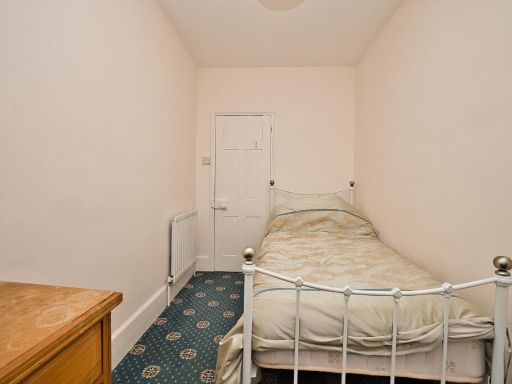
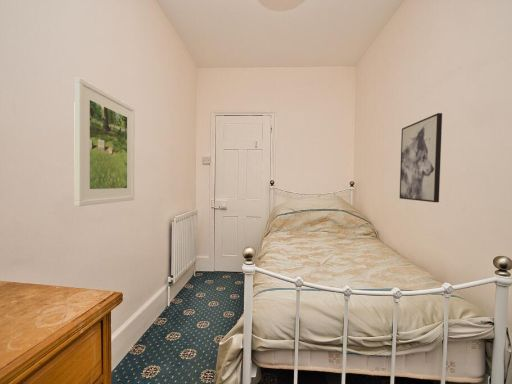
+ wall art (418, 161)
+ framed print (109, 149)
